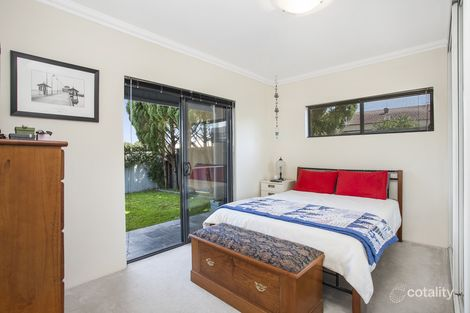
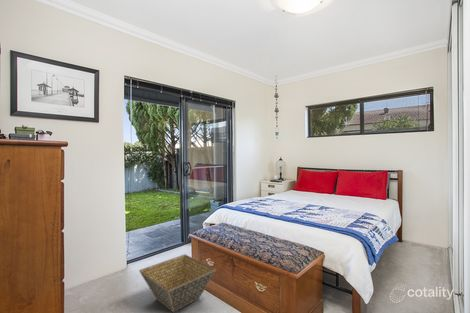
+ basket (177, 284)
